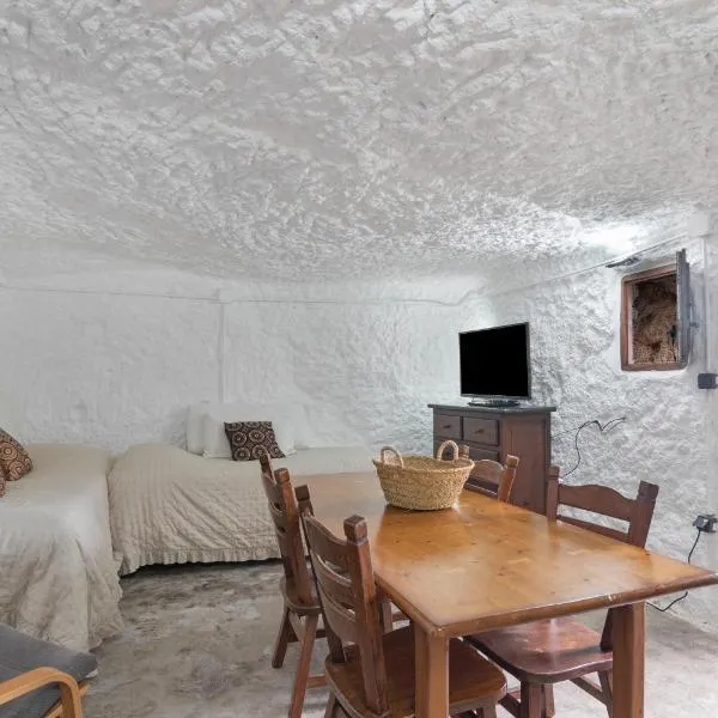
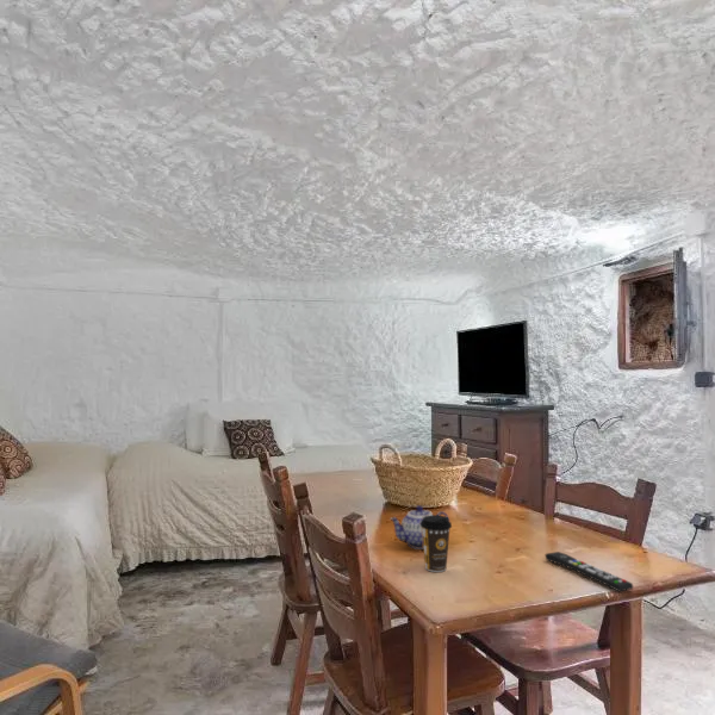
+ teapot (419, 526)
+ remote control (585, 570)
+ coffee cup (435, 542)
